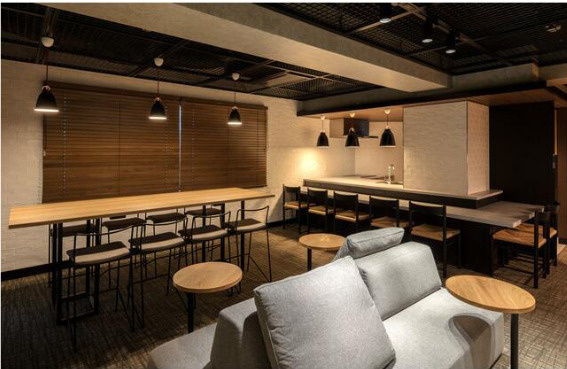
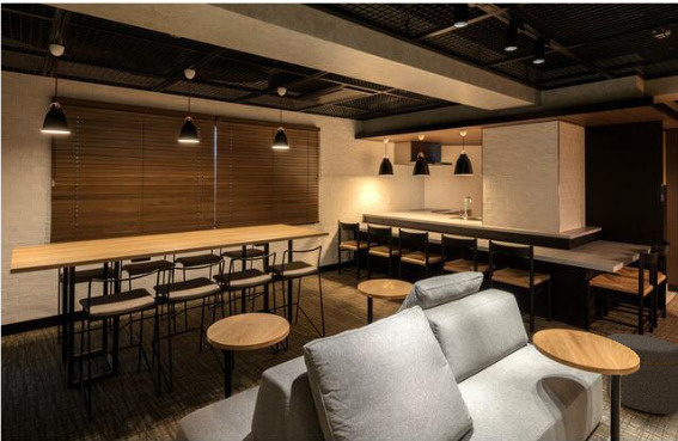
+ ottoman (641, 370)
